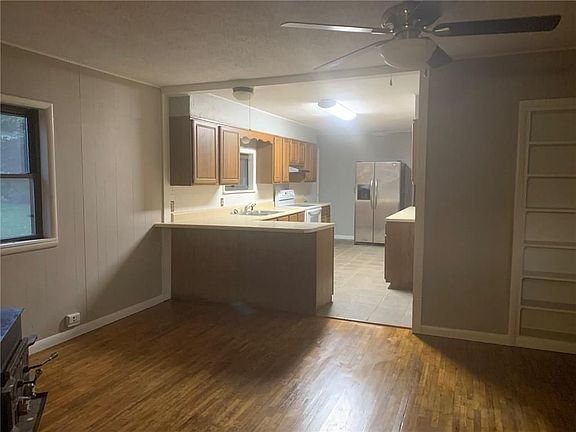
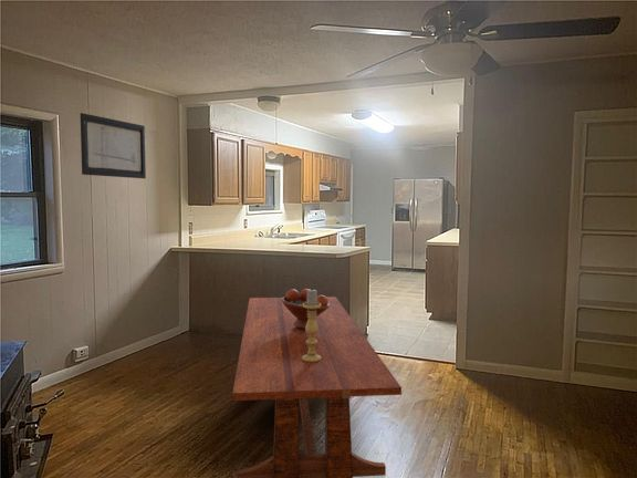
+ candle holder (311, 323)
+ wall art (115, 148)
+ fruit bowl (302, 309)
+ dining table (301, 370)
